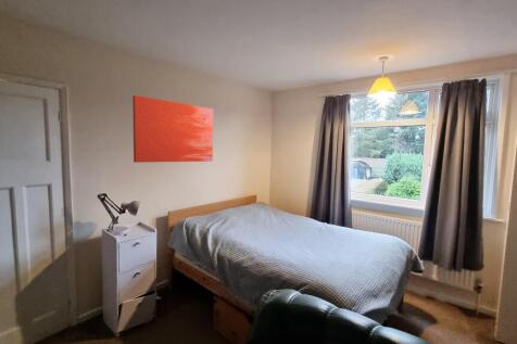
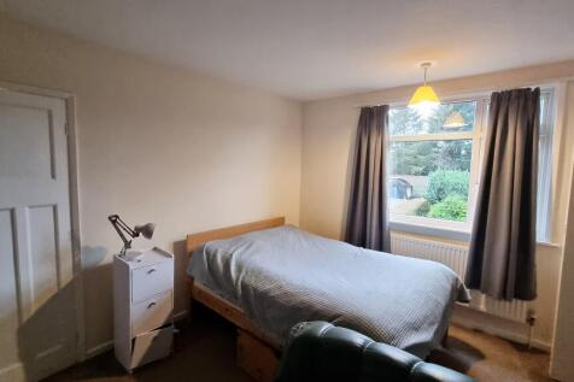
- wall art (177, 132)
